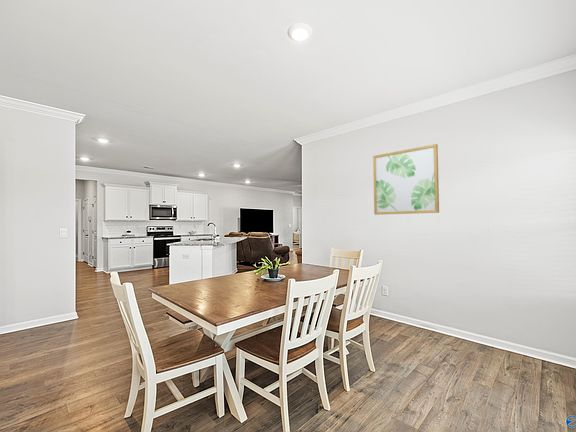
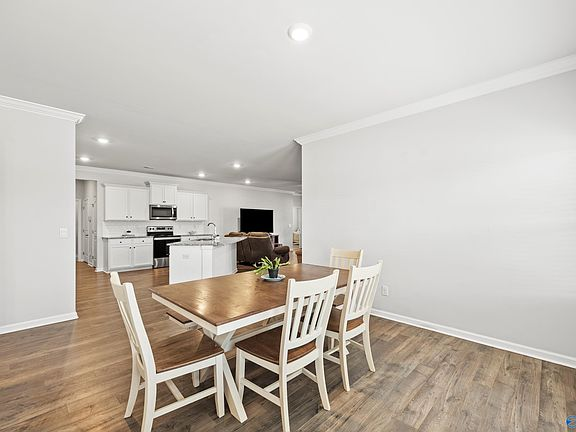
- wall art (403, 182)
